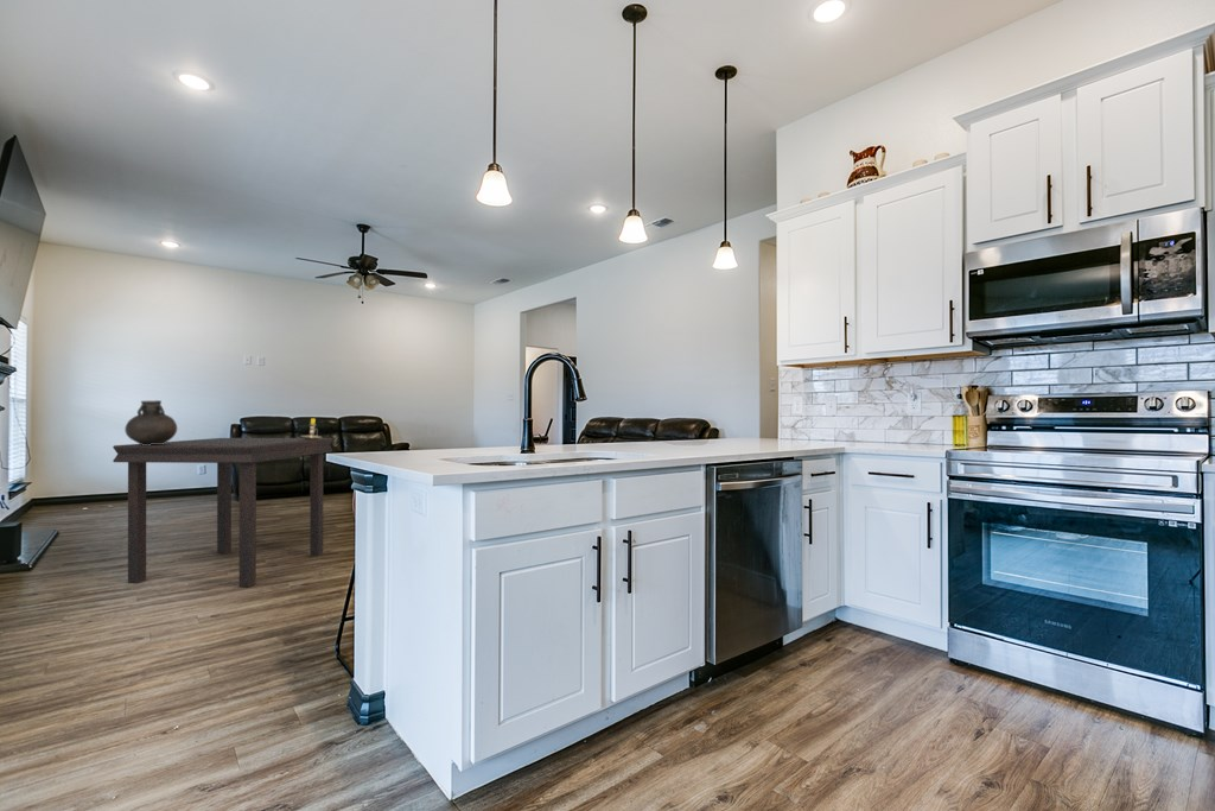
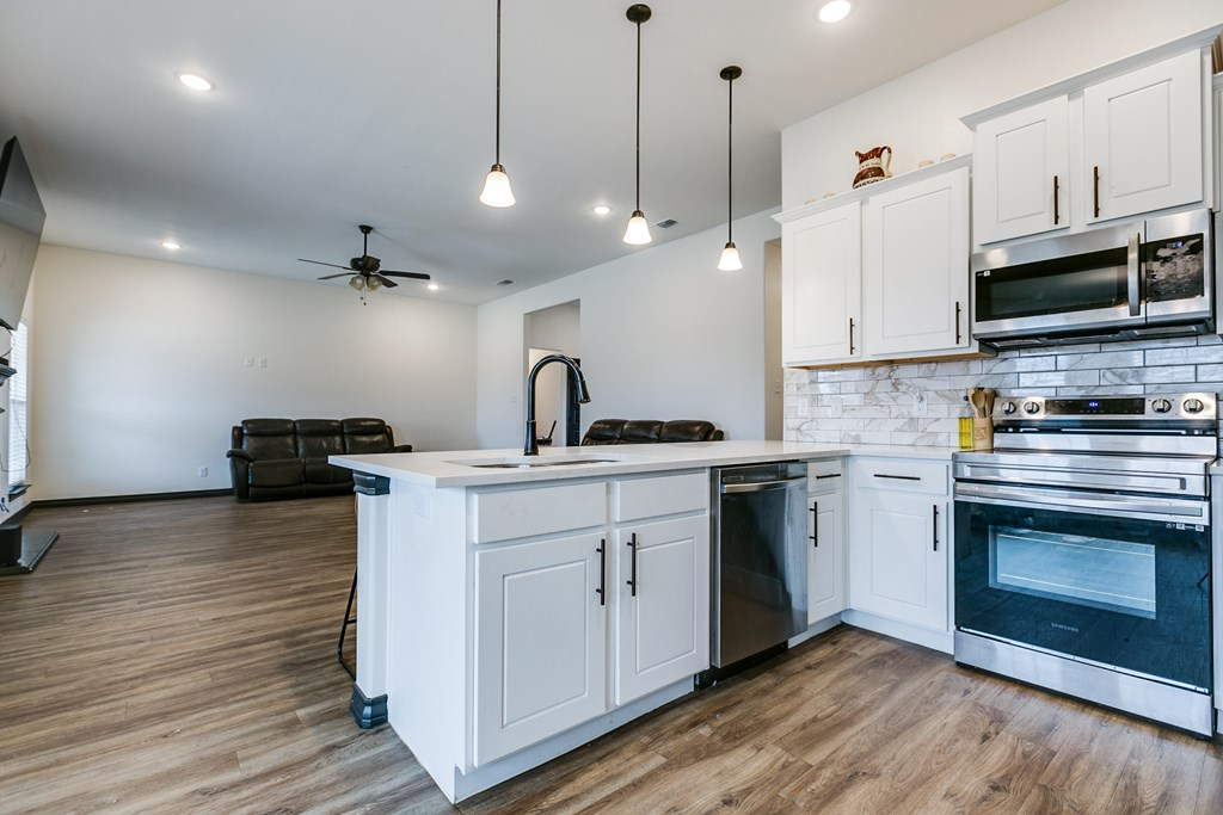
- candlestick (312, 427)
- dining table (230, 503)
- vase (152, 422)
